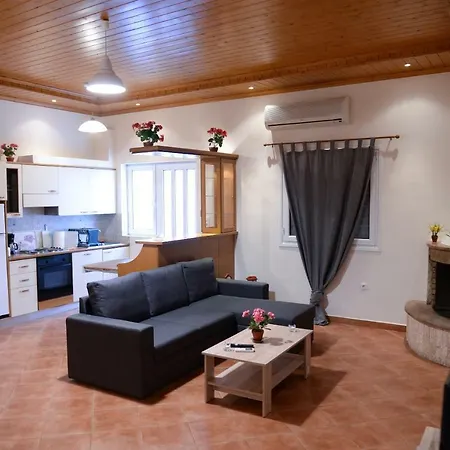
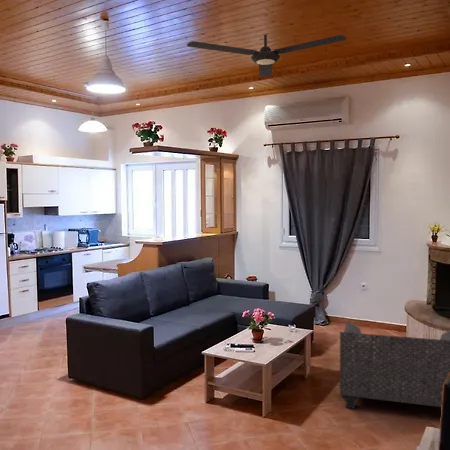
+ armchair (401, 360)
+ ceiling fan (265, 54)
